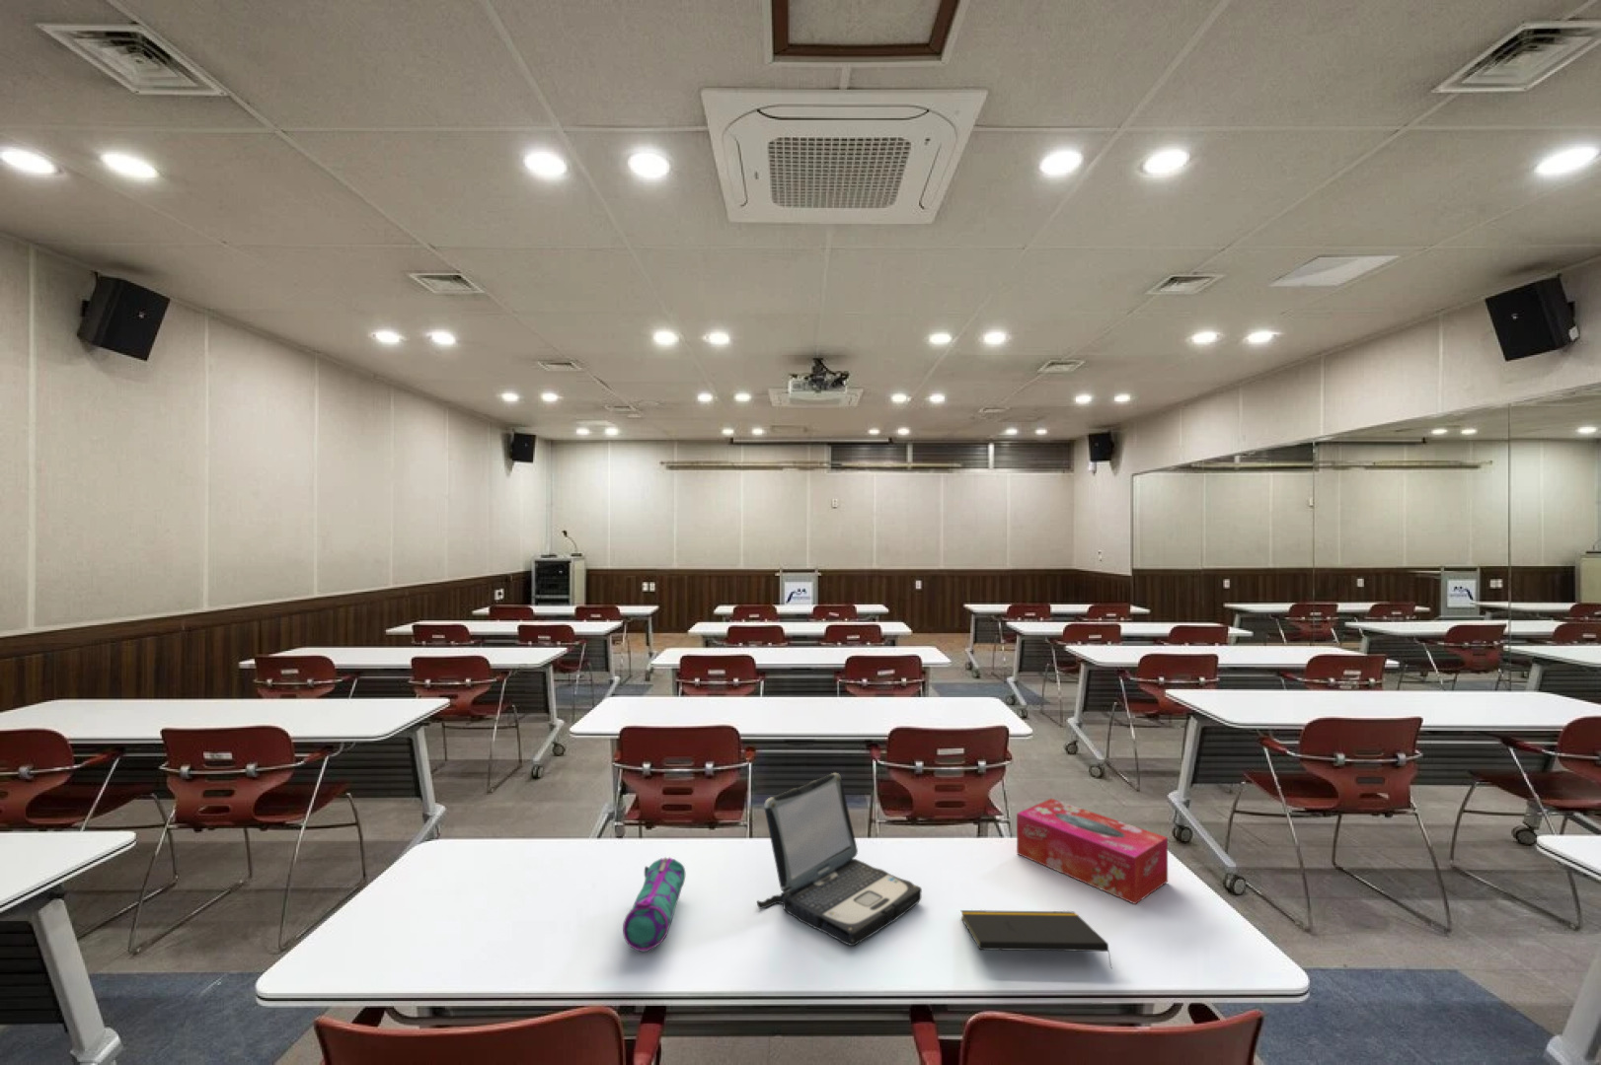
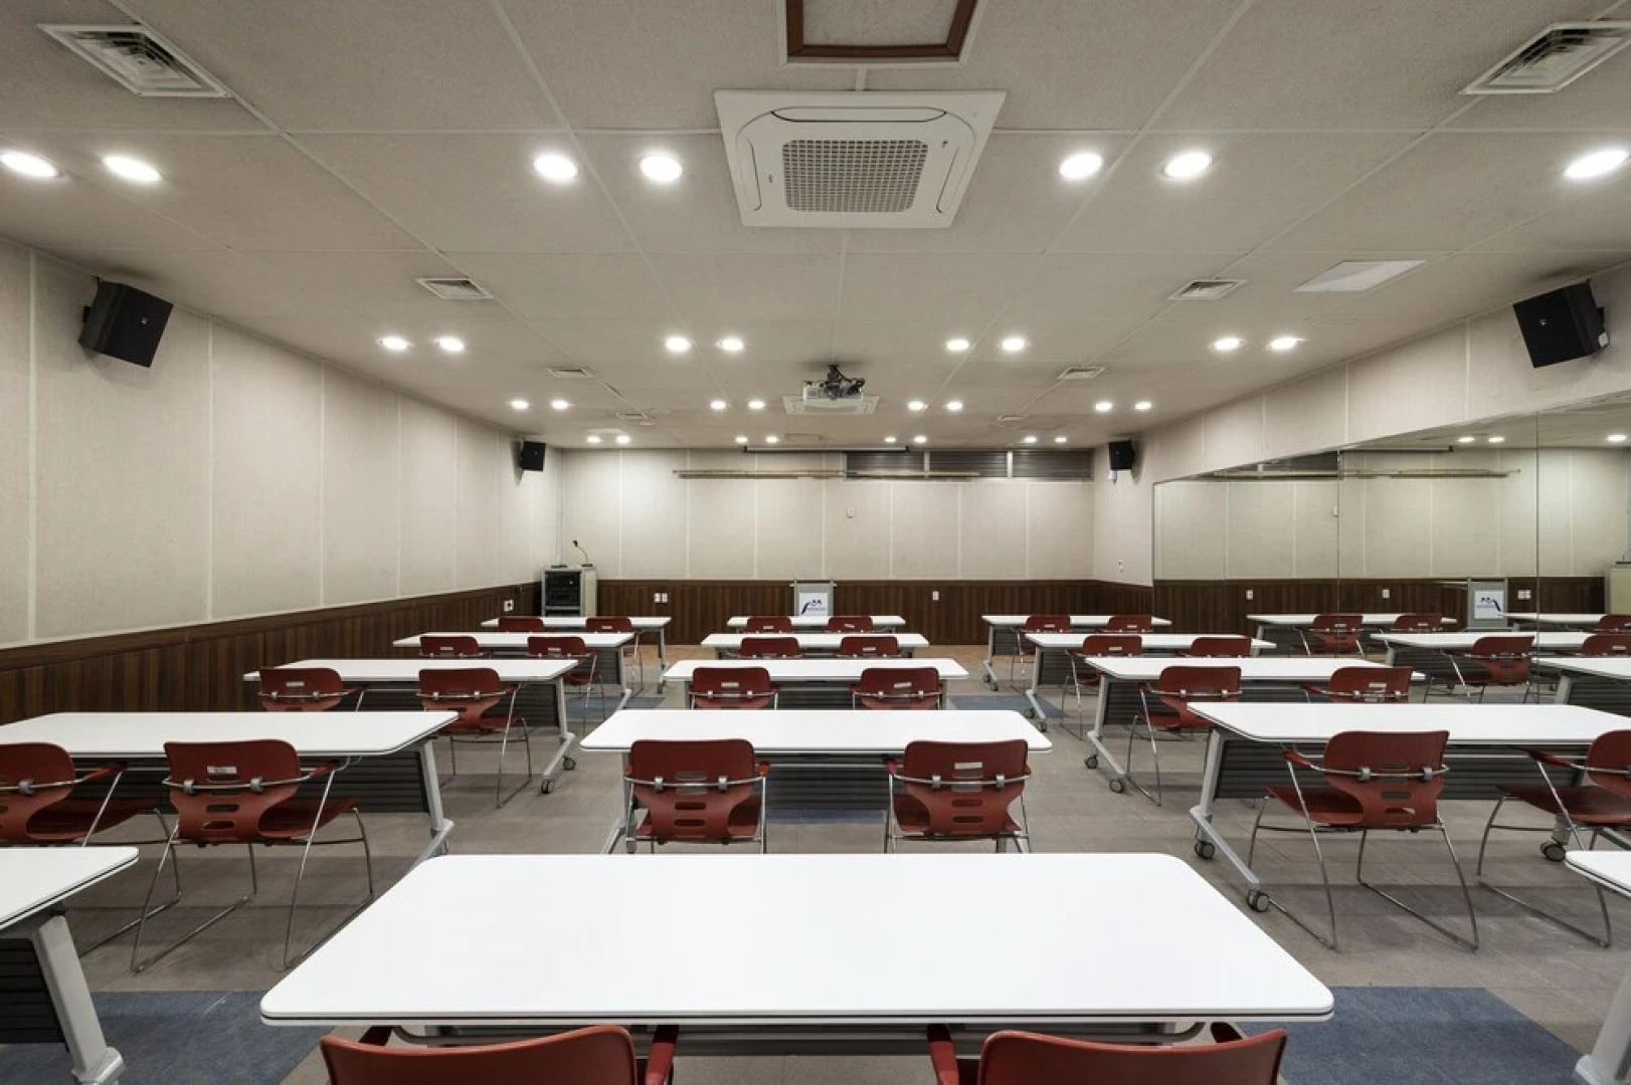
- notepad (1030, 929)
- tissue box (1088, 845)
- pencil case (655, 900)
- laptop (839, 849)
